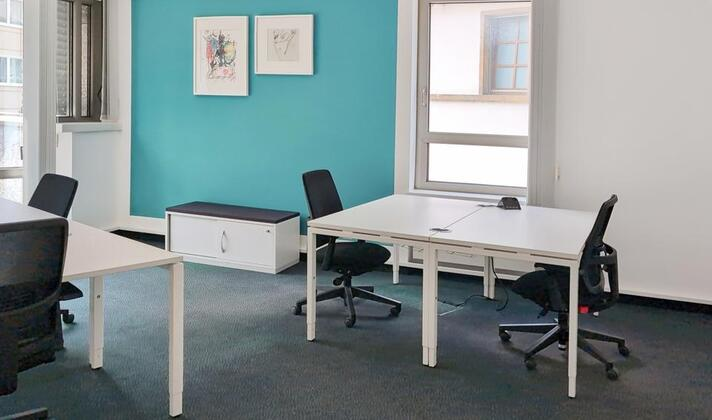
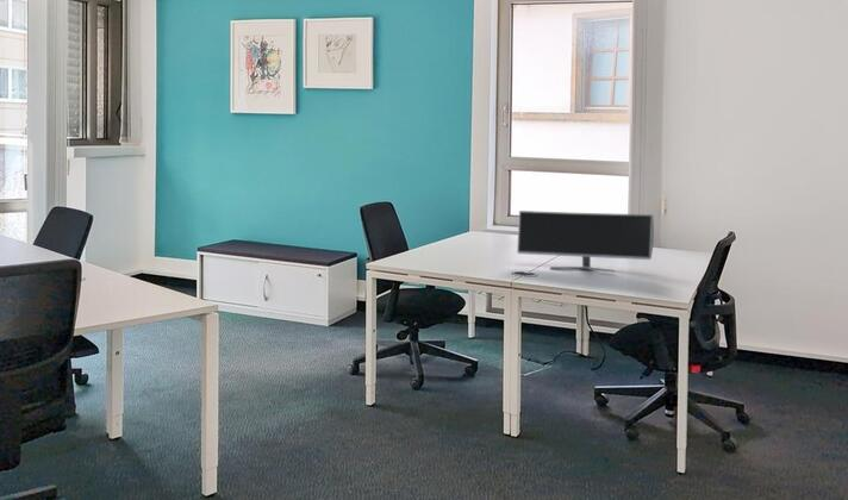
+ monitor (585, 240)
